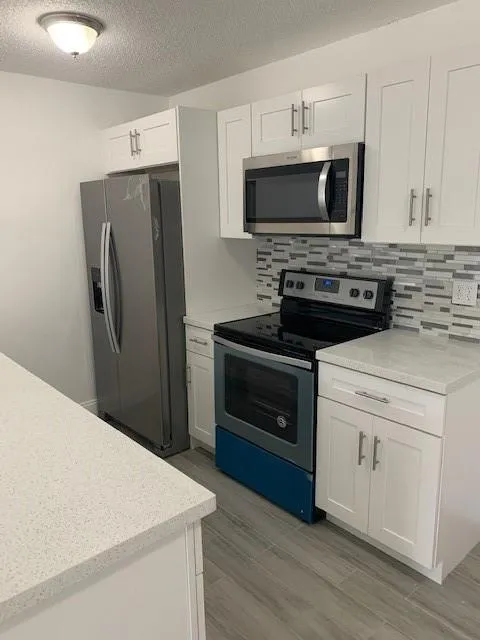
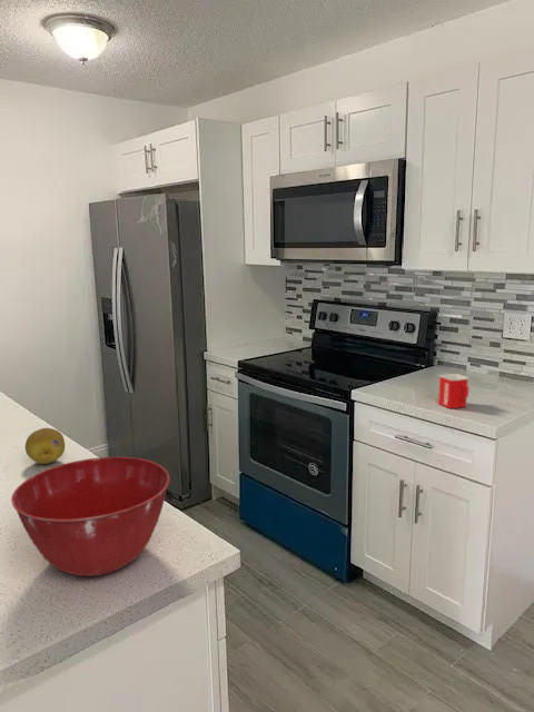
+ mug (456, 392)
+ fruit (44, 445)
+ mixing bowl (96, 520)
